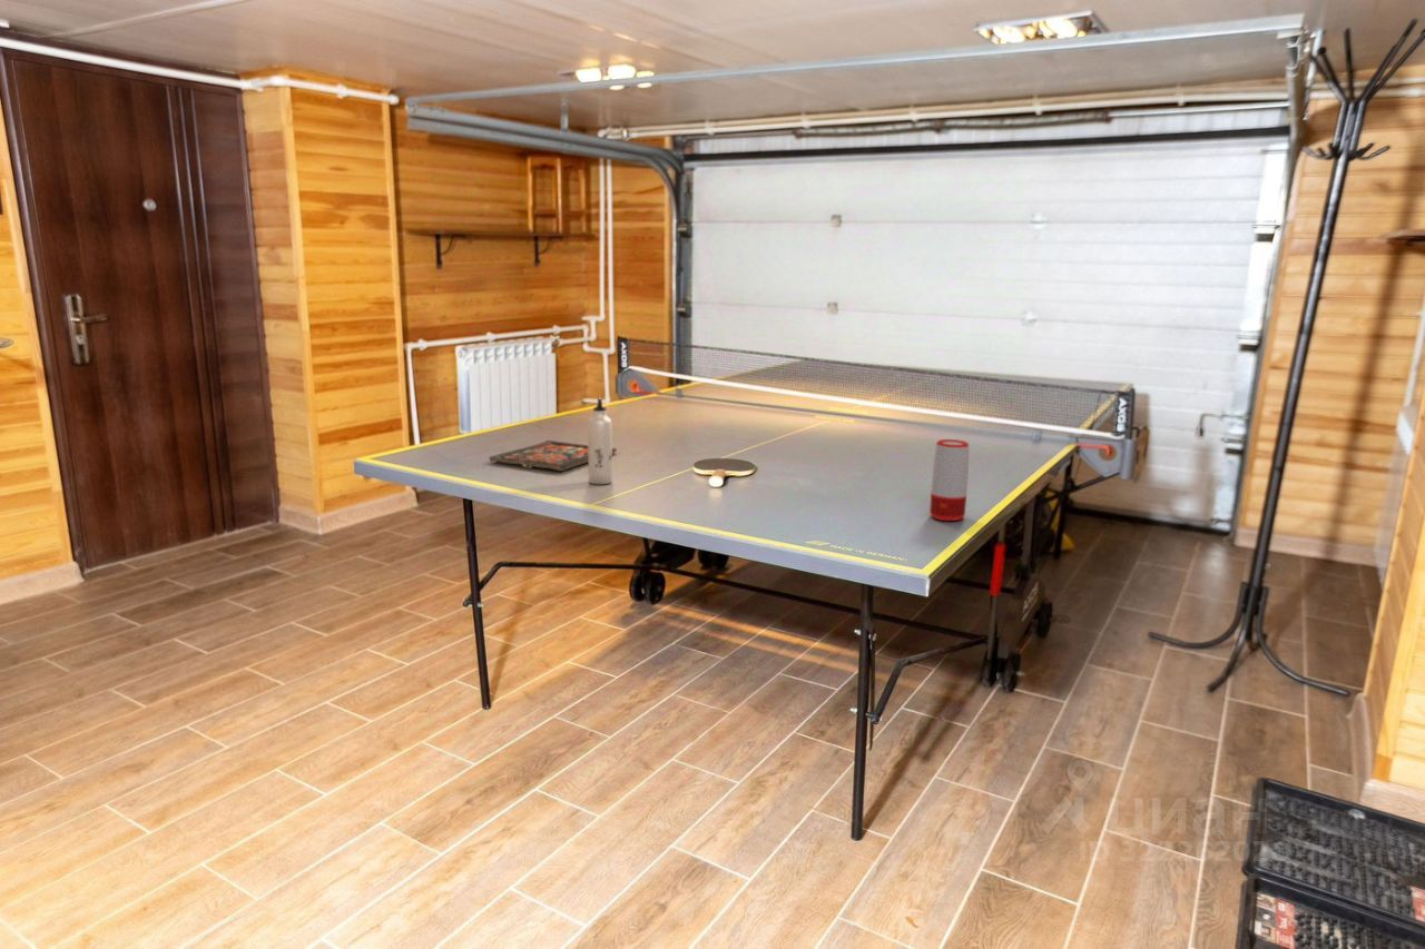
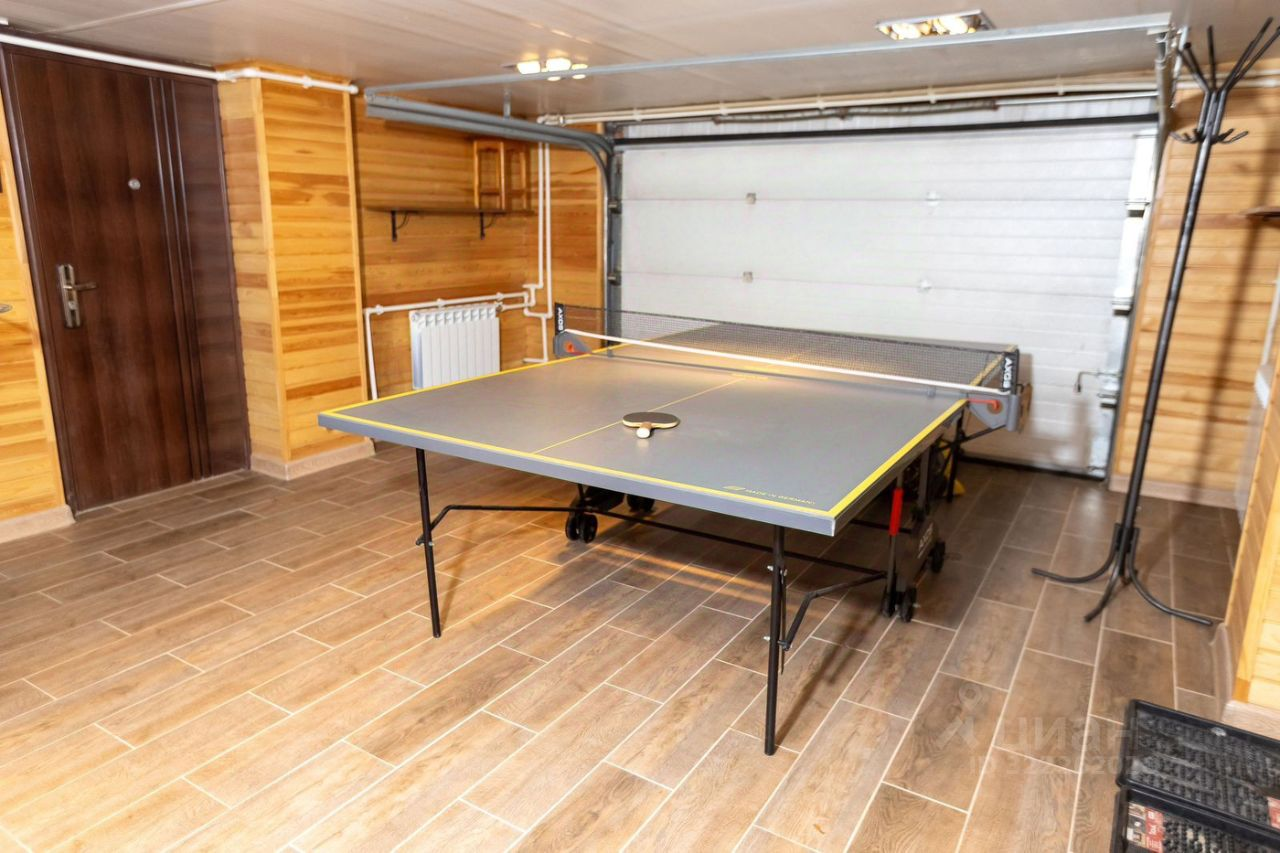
- water bottle (600, 439)
- speaker (950, 480)
- board game (553, 455)
